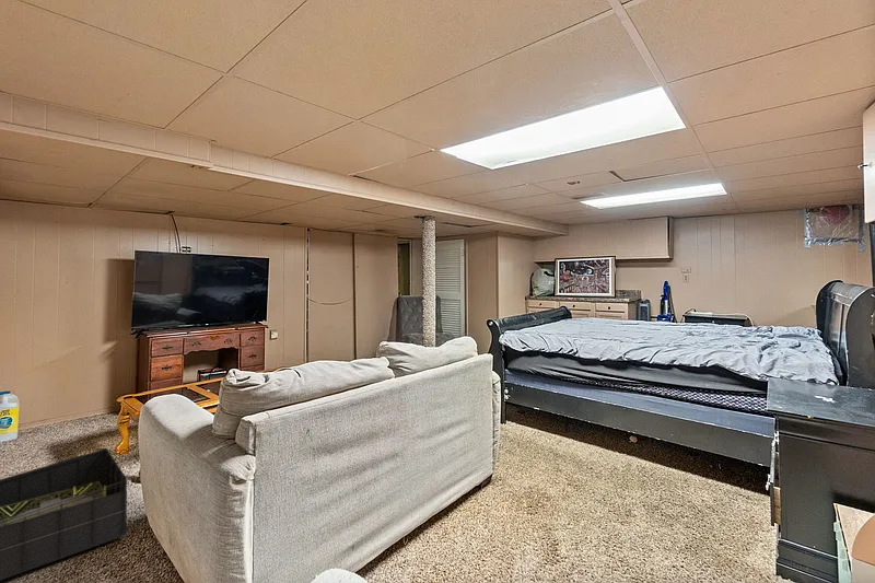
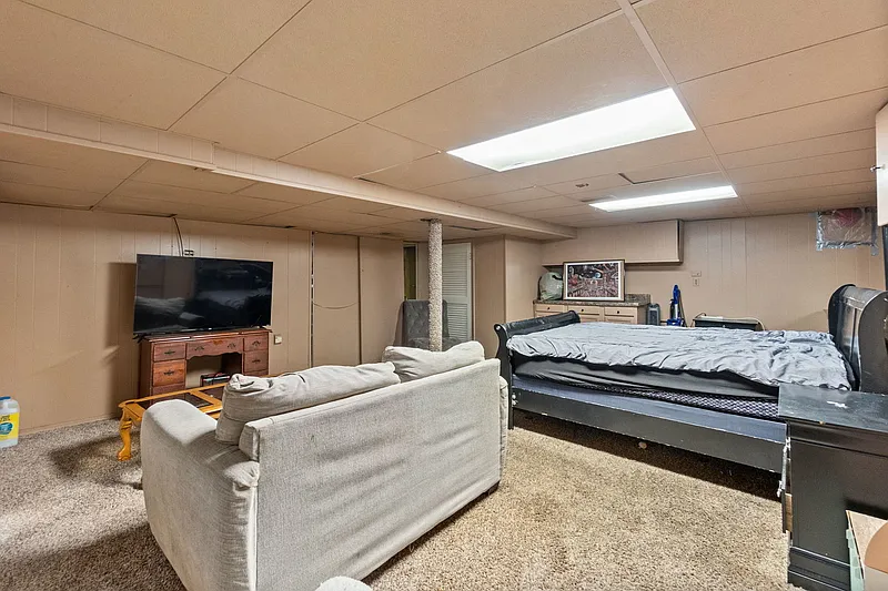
- storage bin (56, 505)
